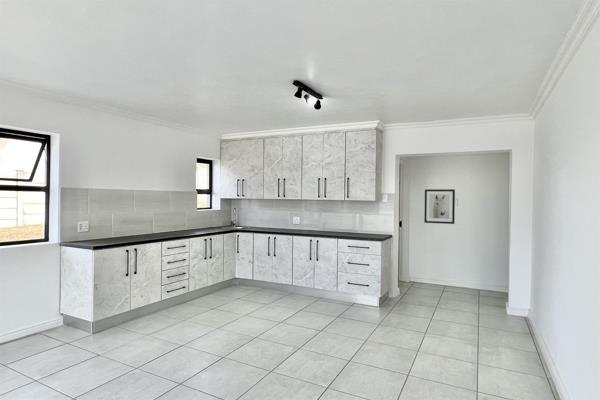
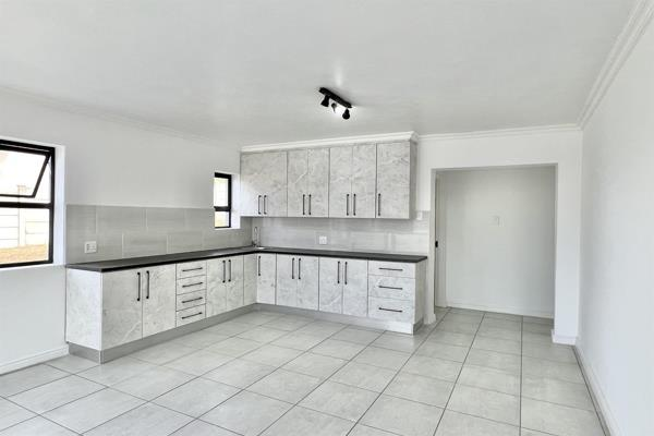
- wall art (439, 206)
